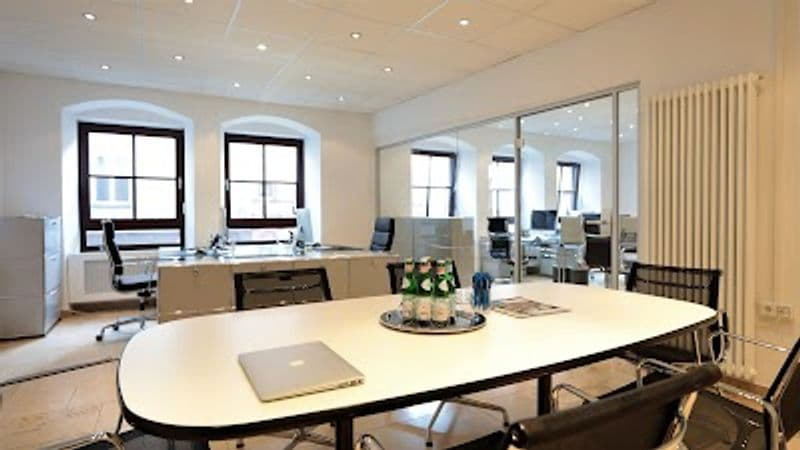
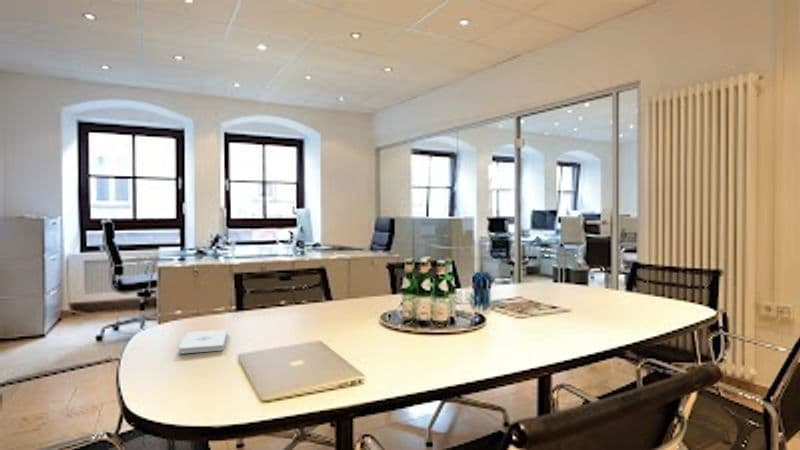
+ notepad (204, 340)
